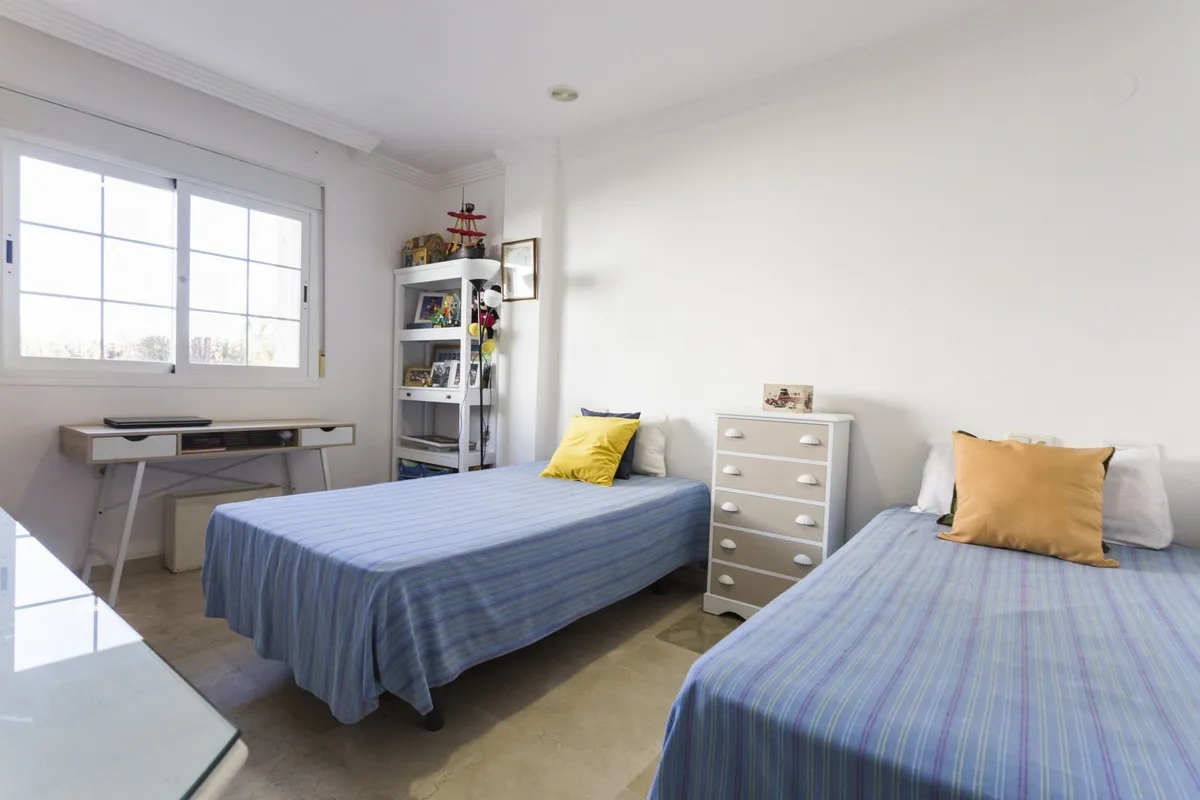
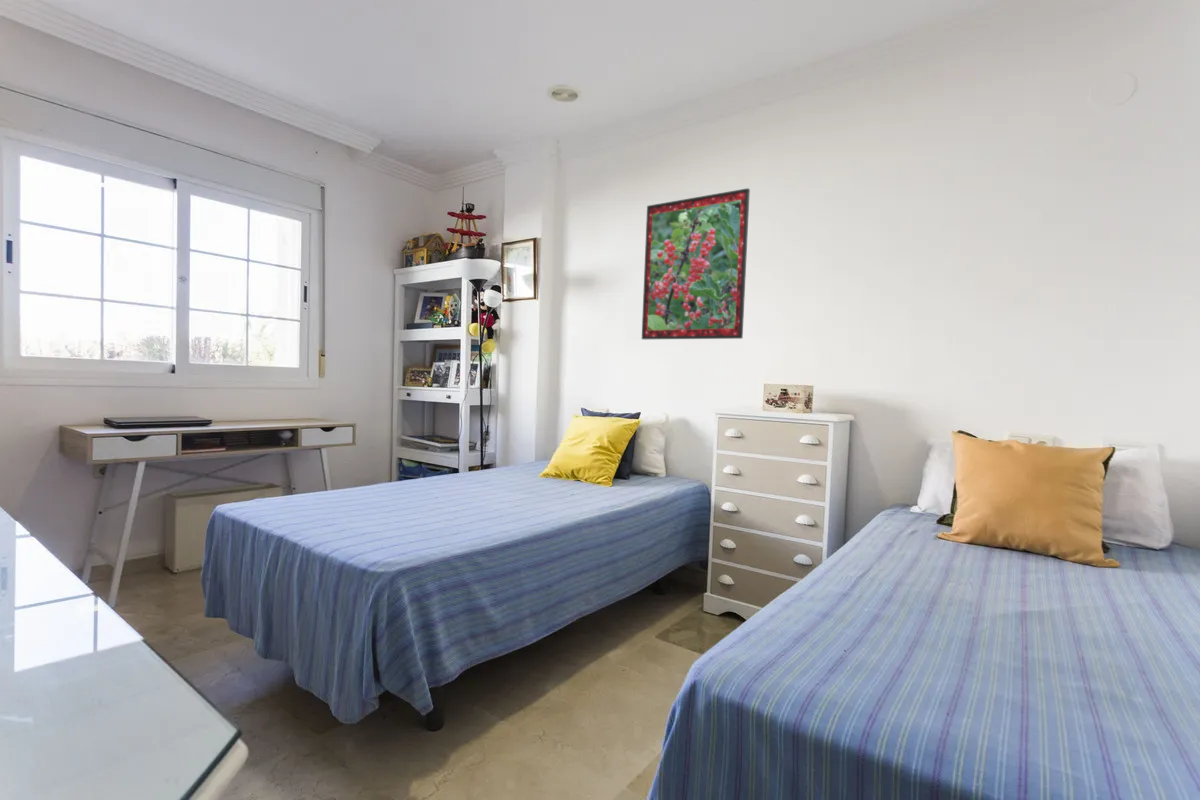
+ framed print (692, 268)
